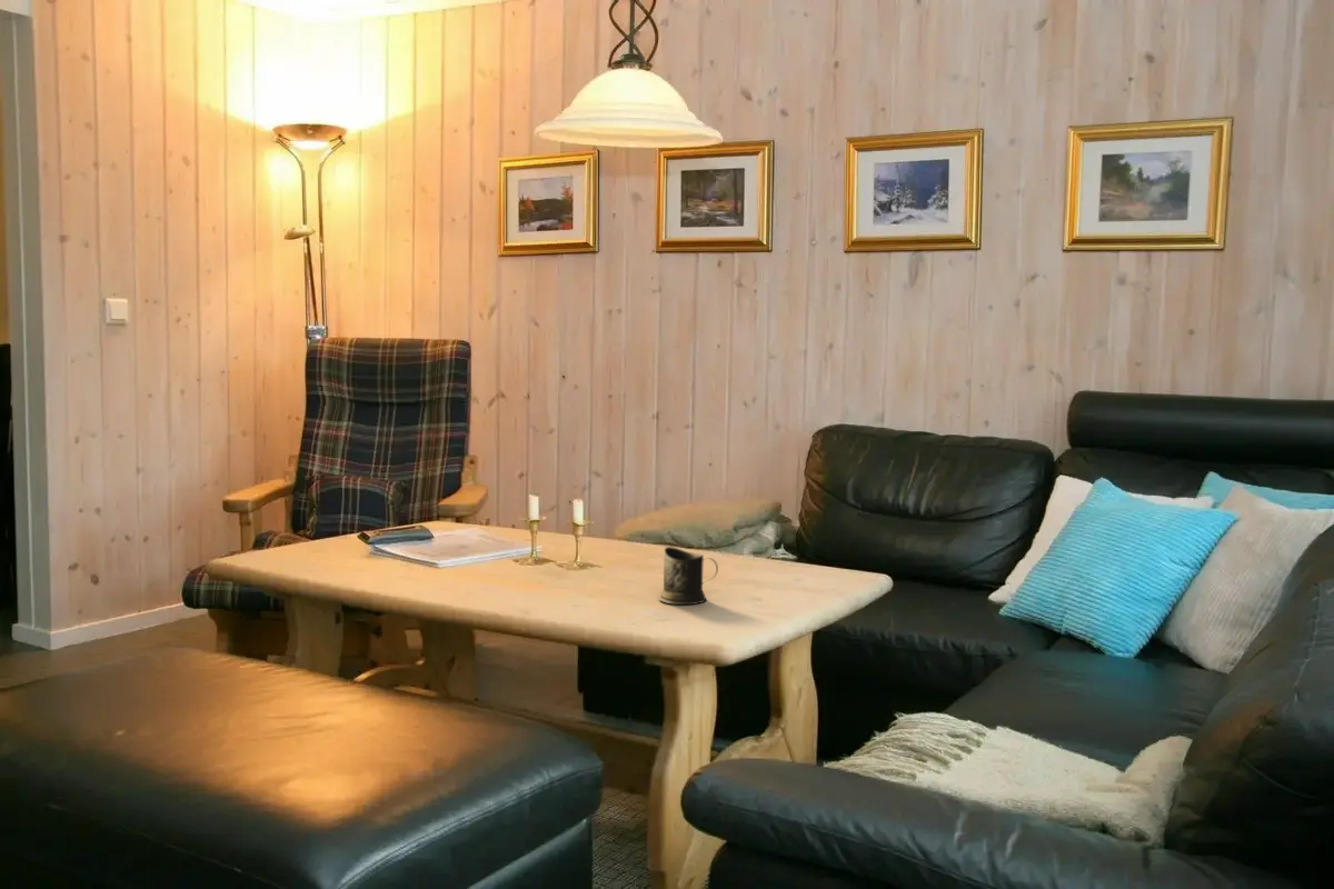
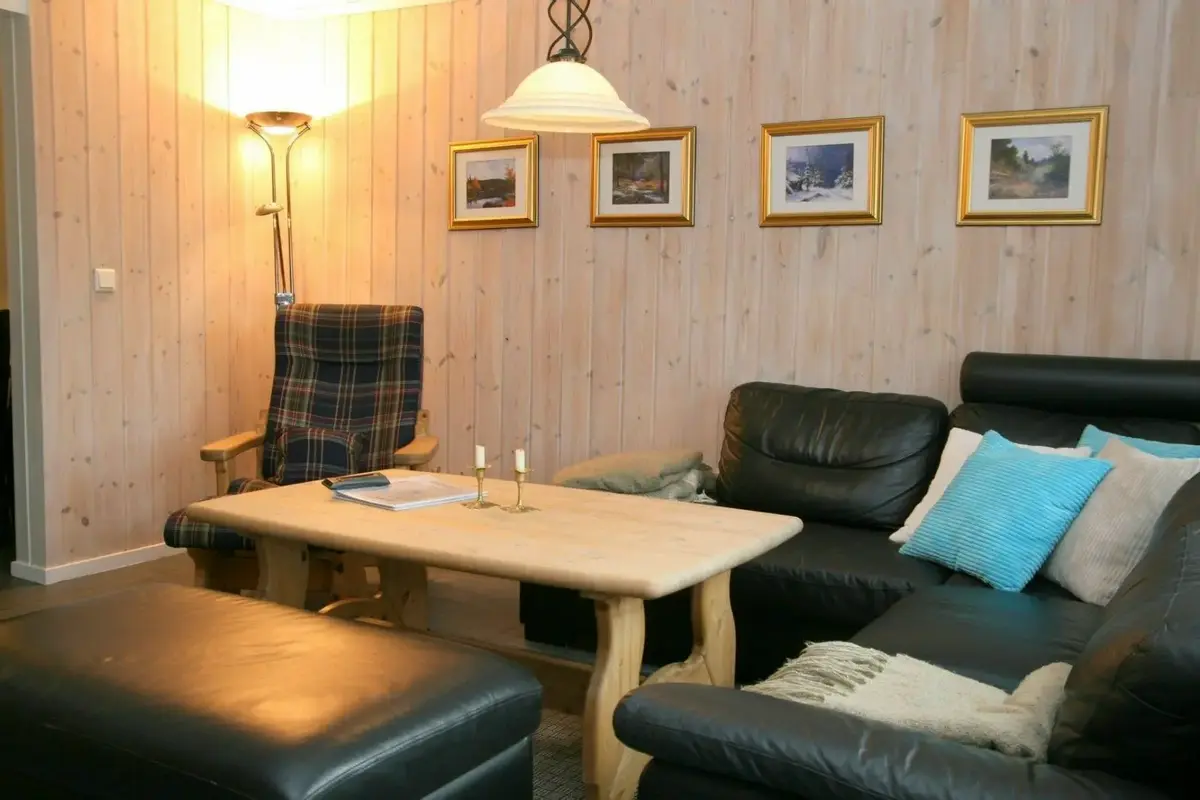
- mug (689, 575)
